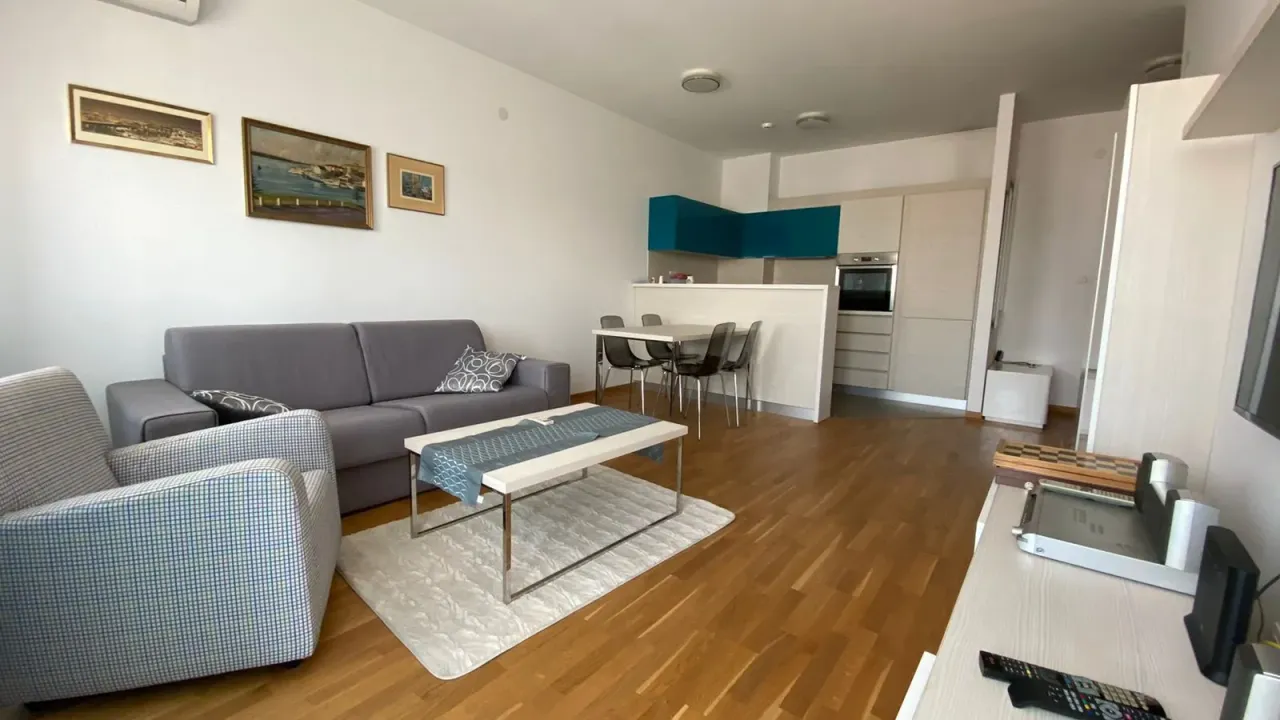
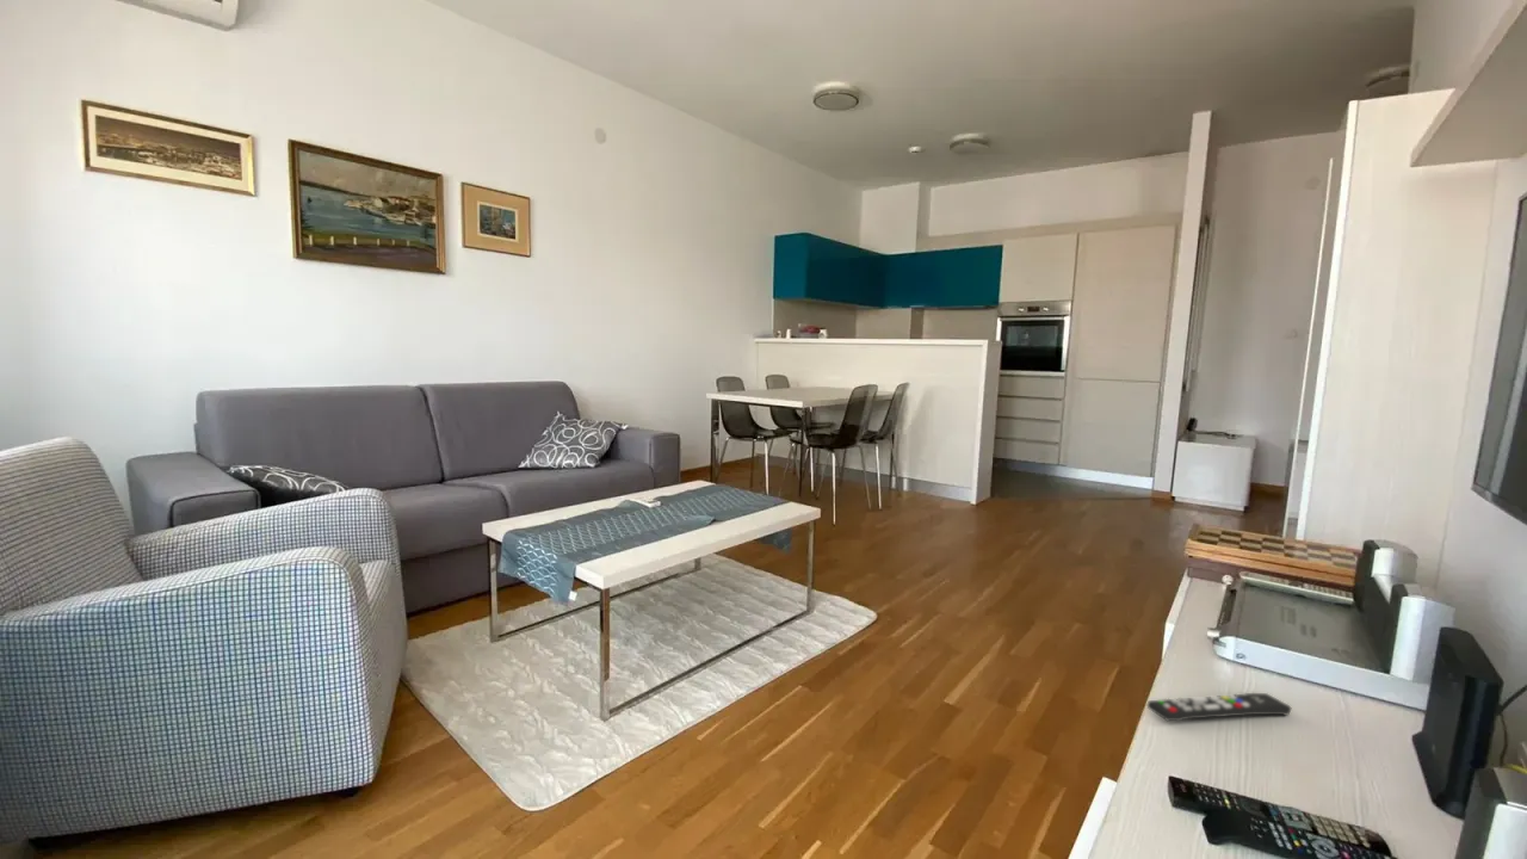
+ remote control (1219, 706)
